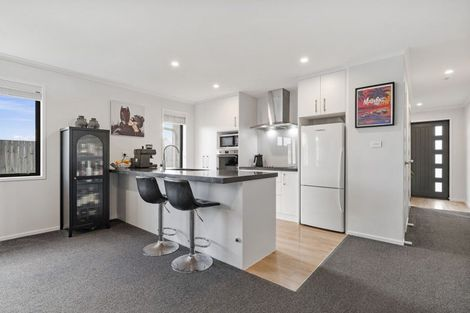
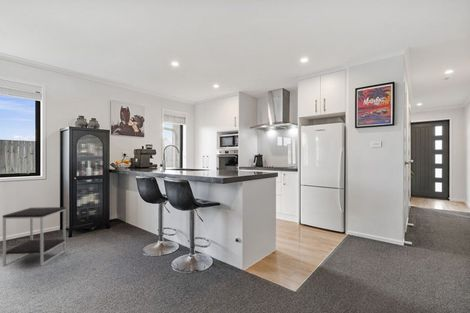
+ side table (32, 234)
